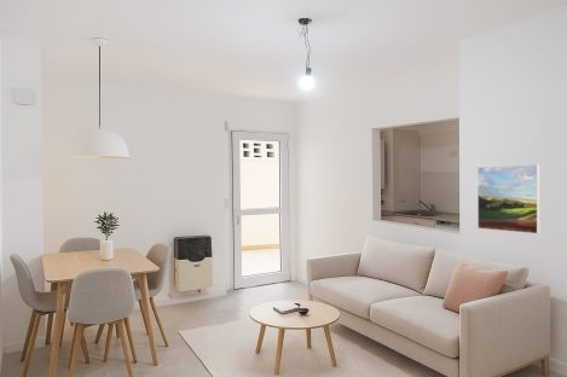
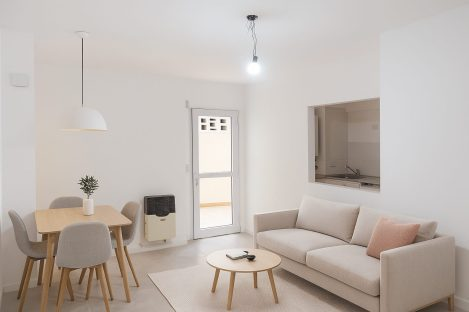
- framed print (507, 198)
